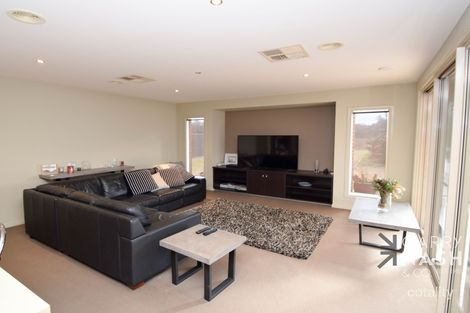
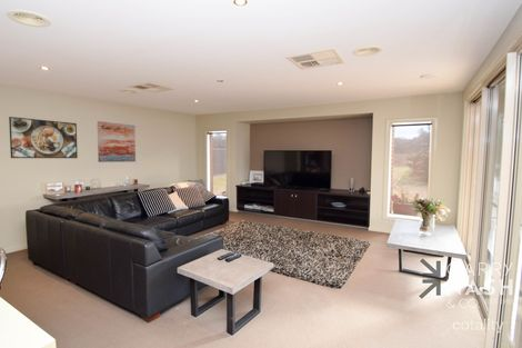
+ wall art (117, 142)
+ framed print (46, 139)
